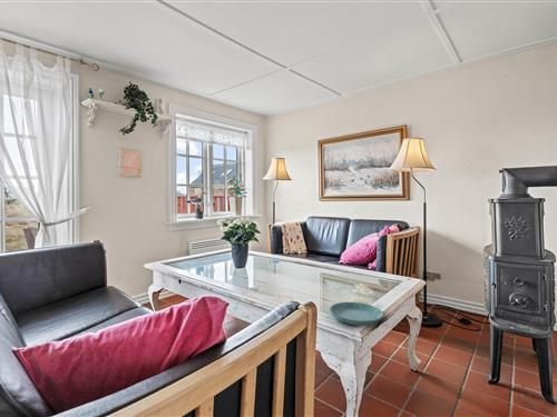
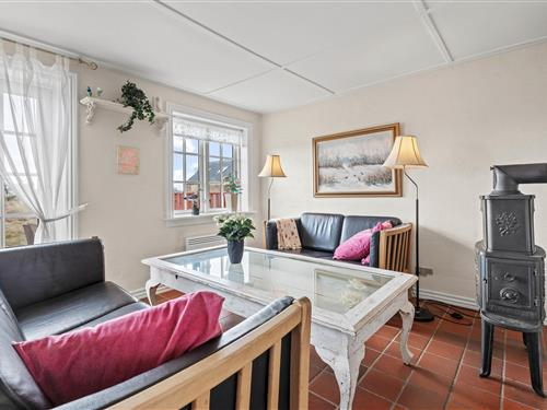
- saucer (355, 314)
